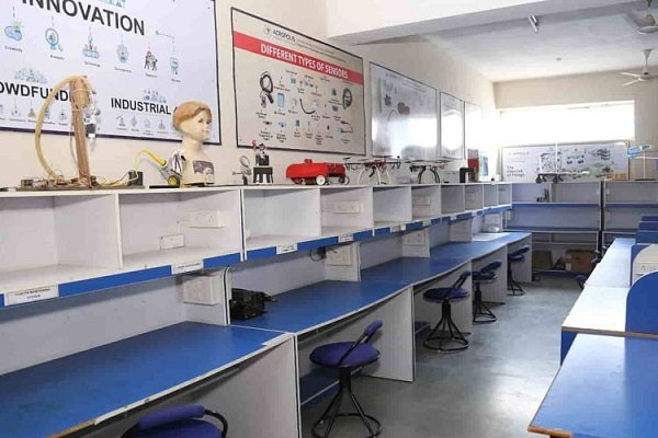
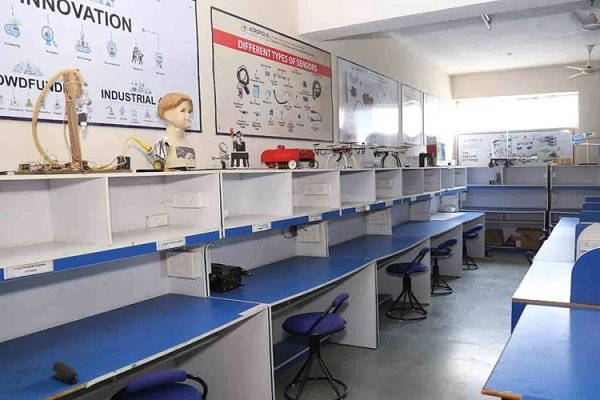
+ stapler (64, 371)
